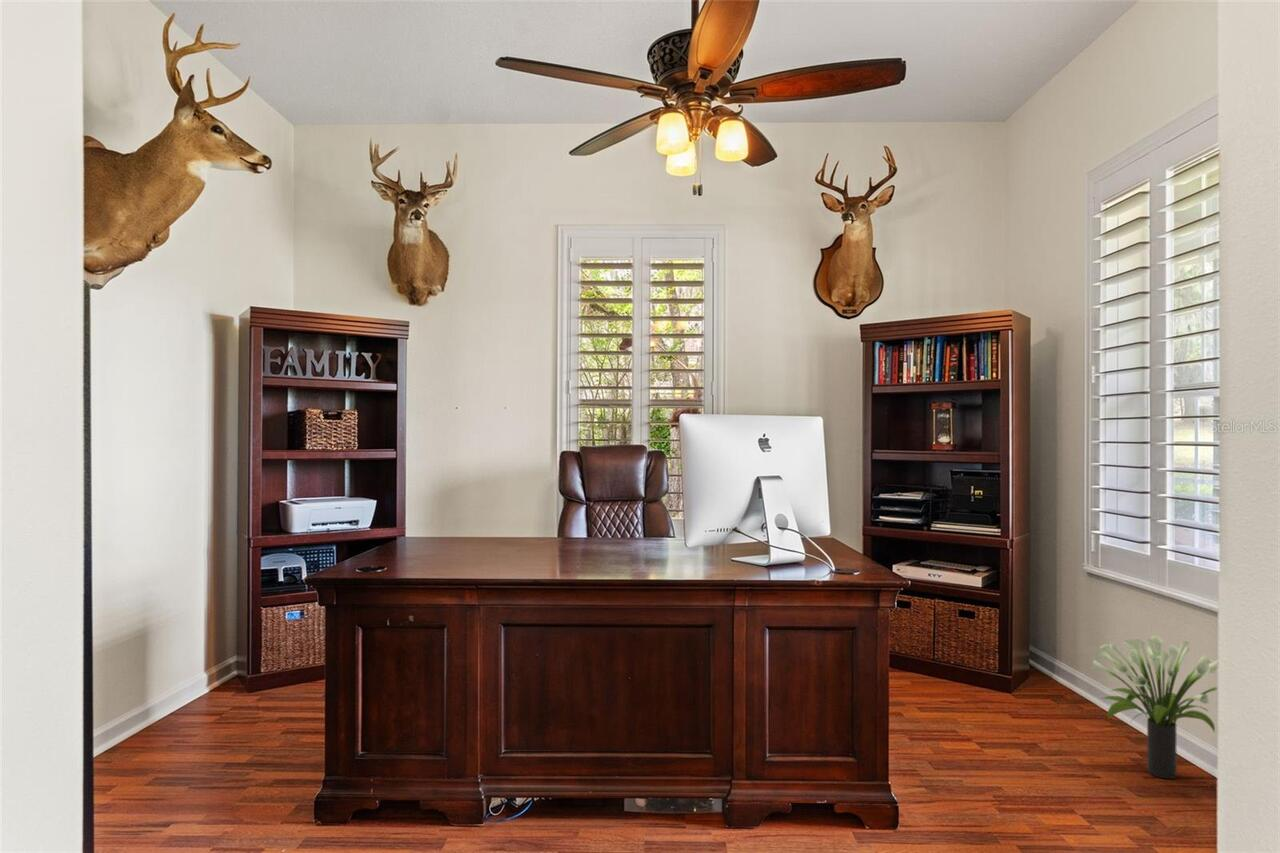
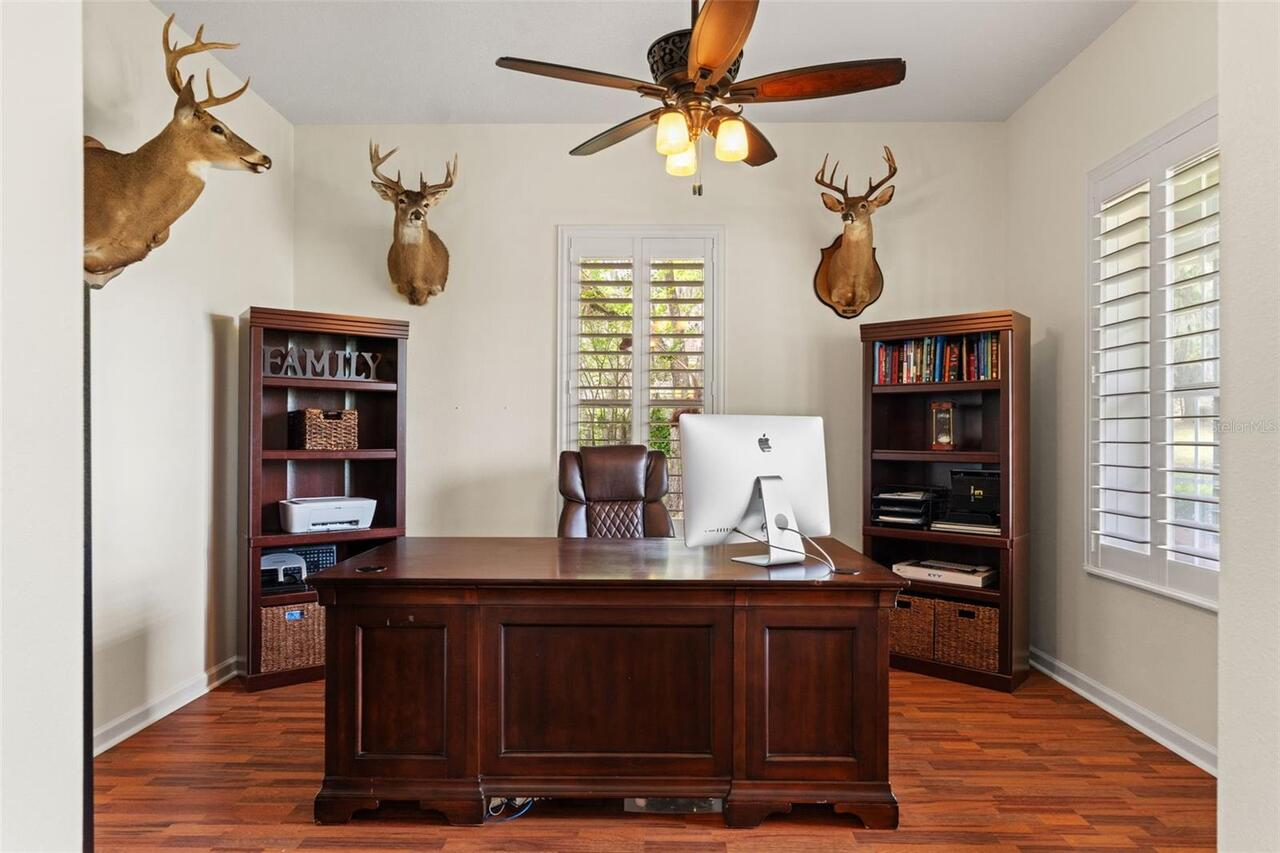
- potted plant (1165, 706)
